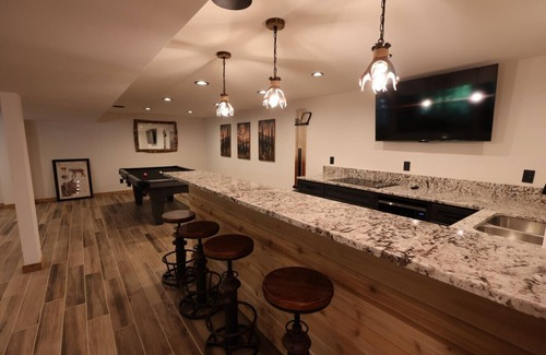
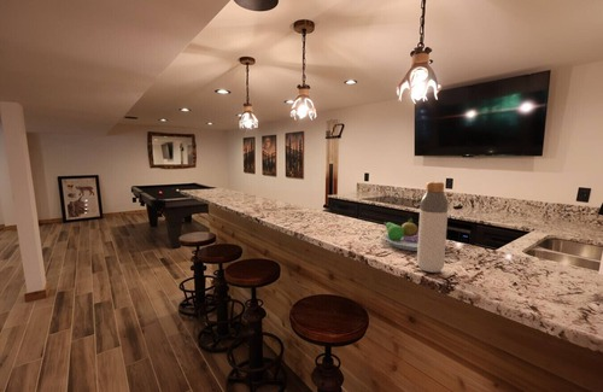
+ bottle (432, 226)
+ fruit bowl (411, 233)
